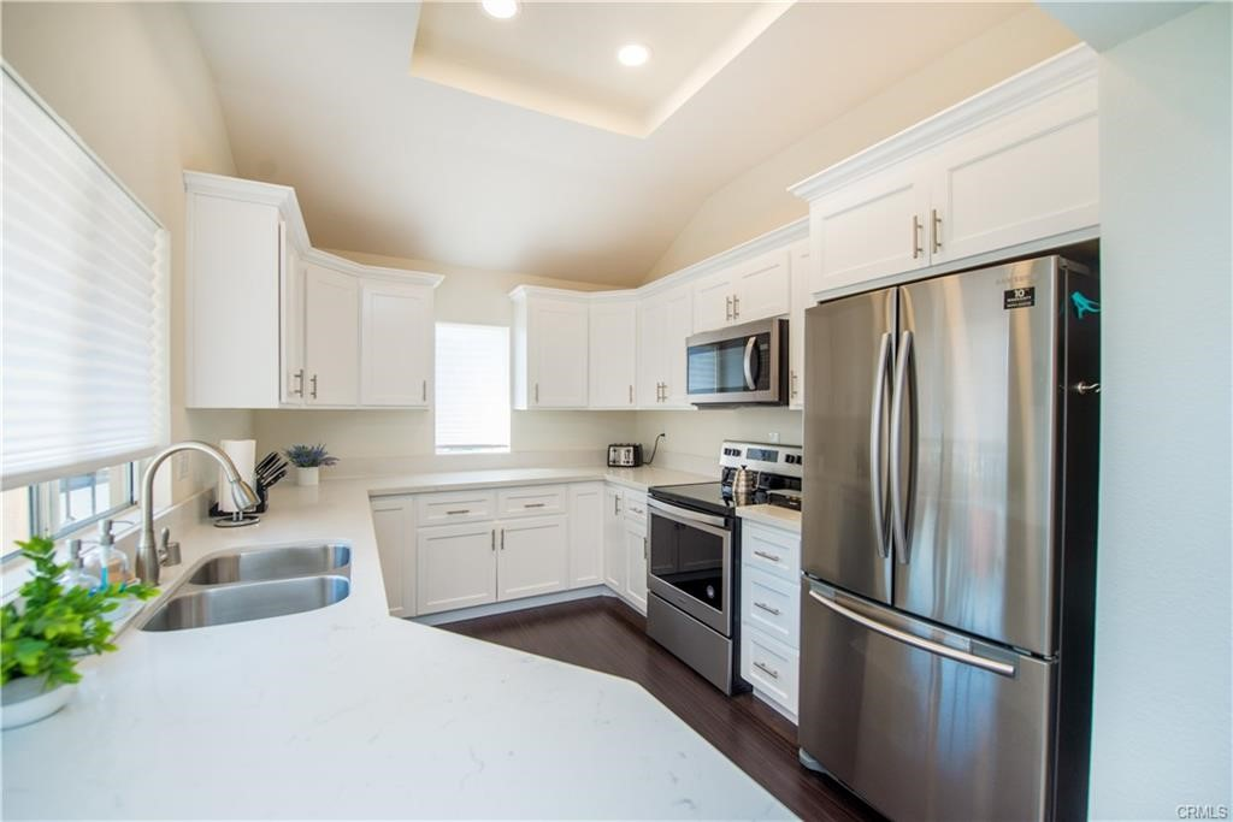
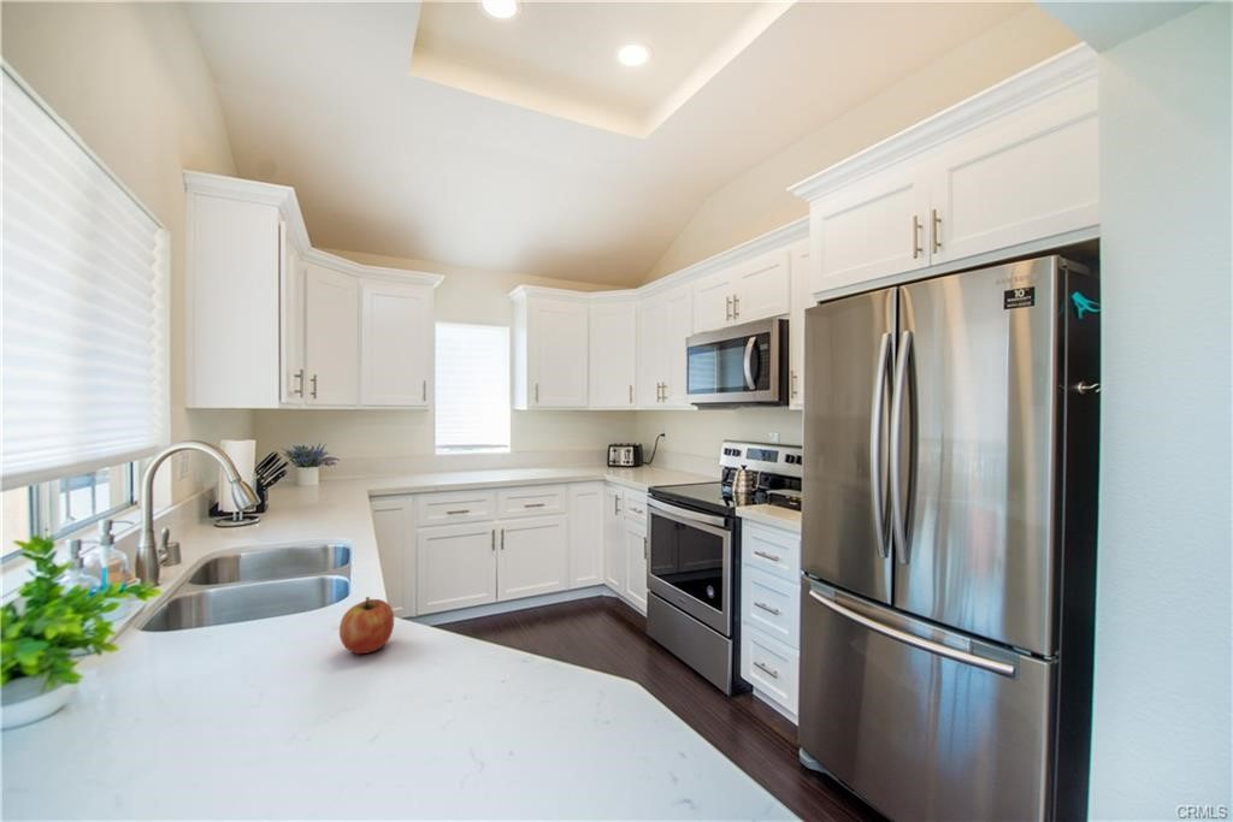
+ fruit (367, 623)
